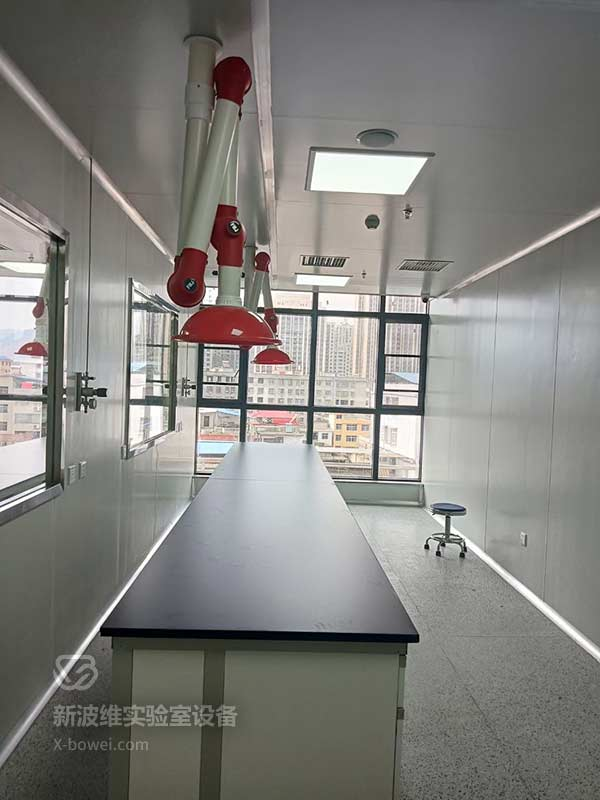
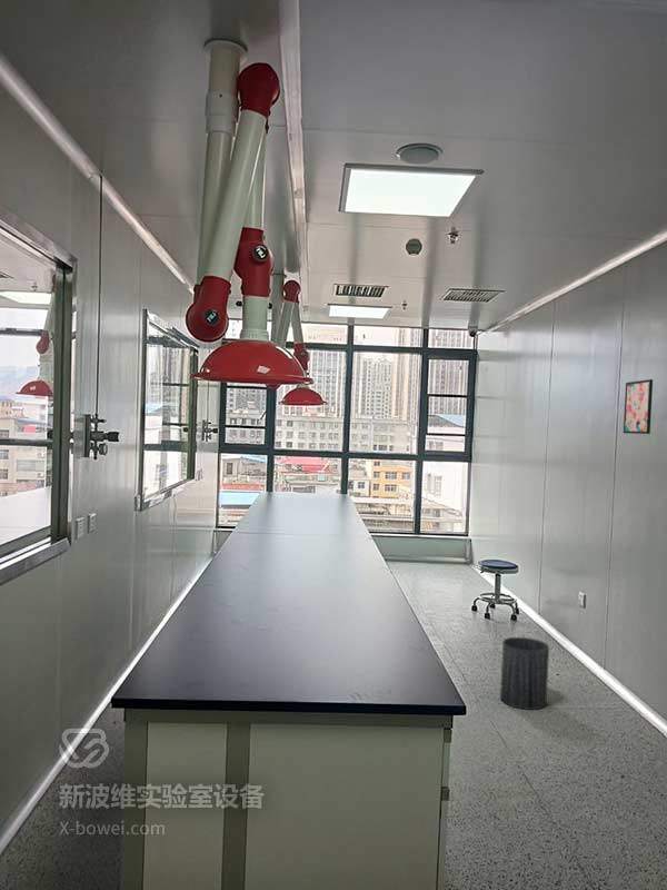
+ wall art (637, 407)
+ trash can (524, 672)
